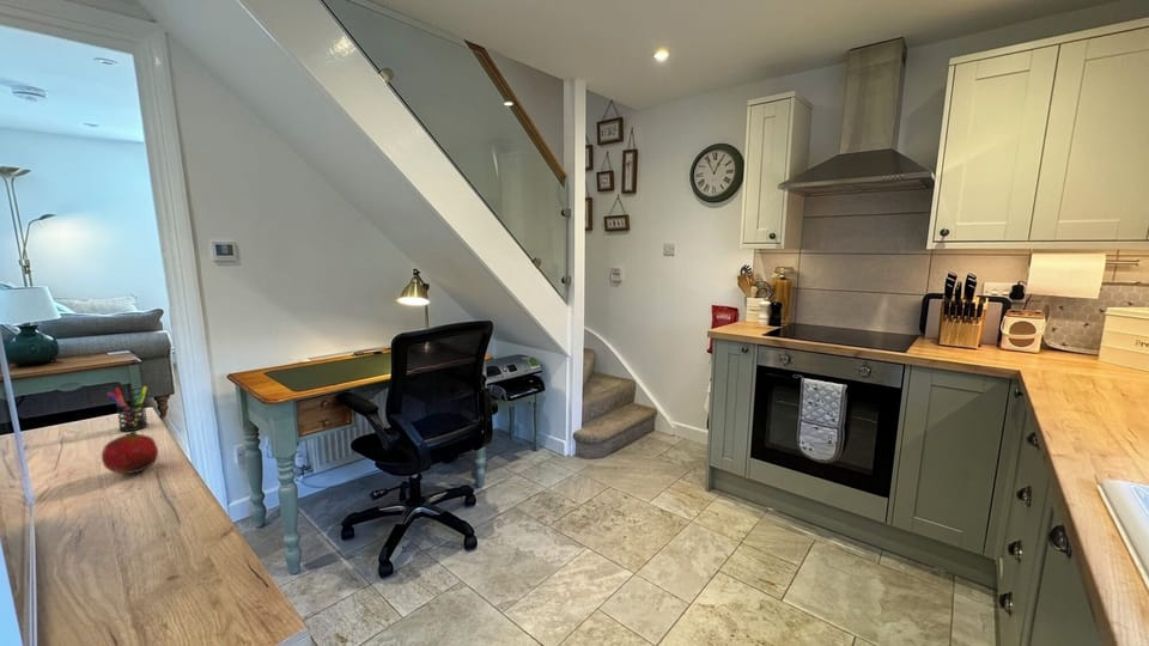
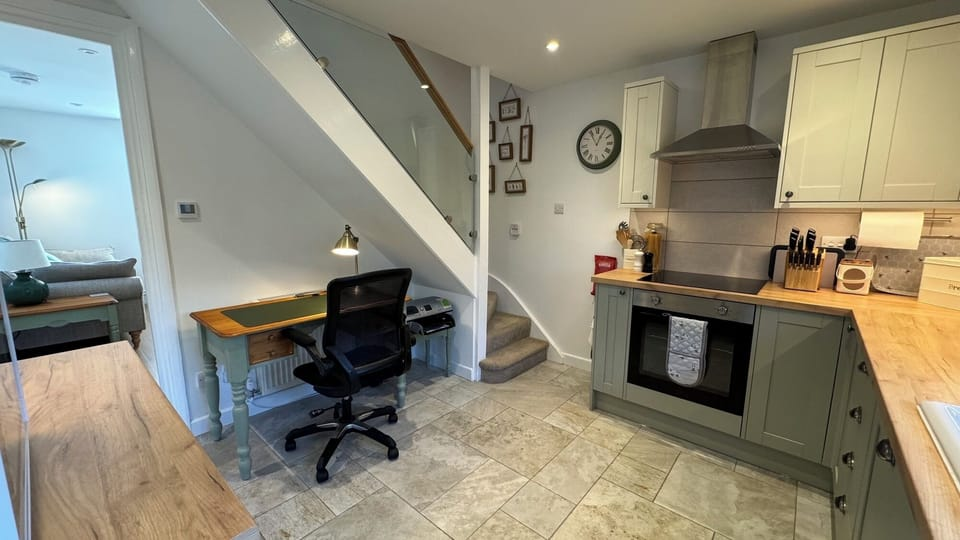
- pen holder (132, 407)
- fruit (130, 451)
